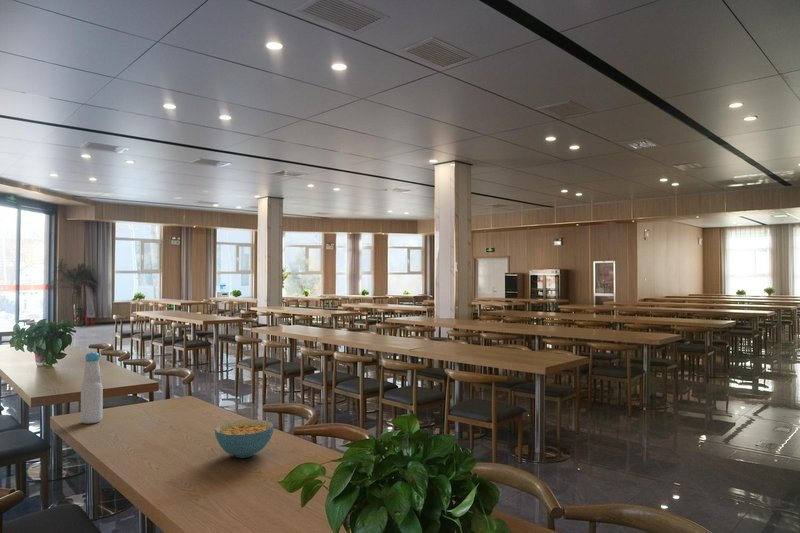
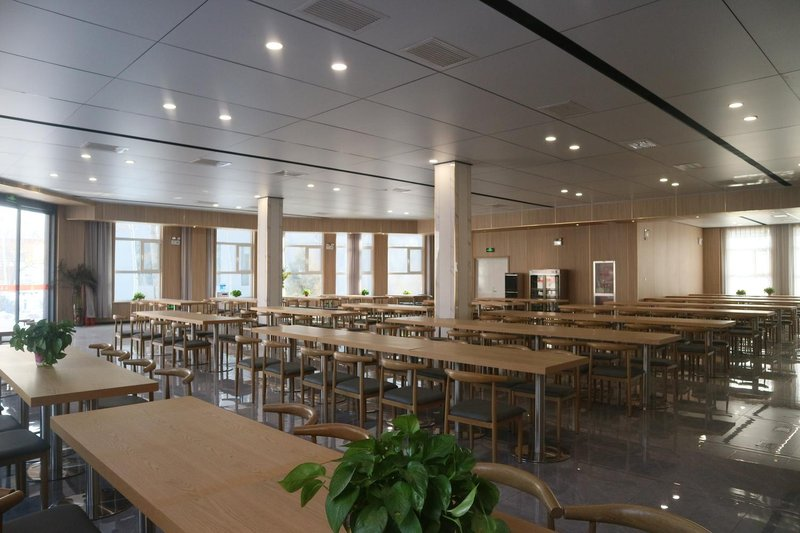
- cereal bowl (244, 440)
- bottle (91, 386)
